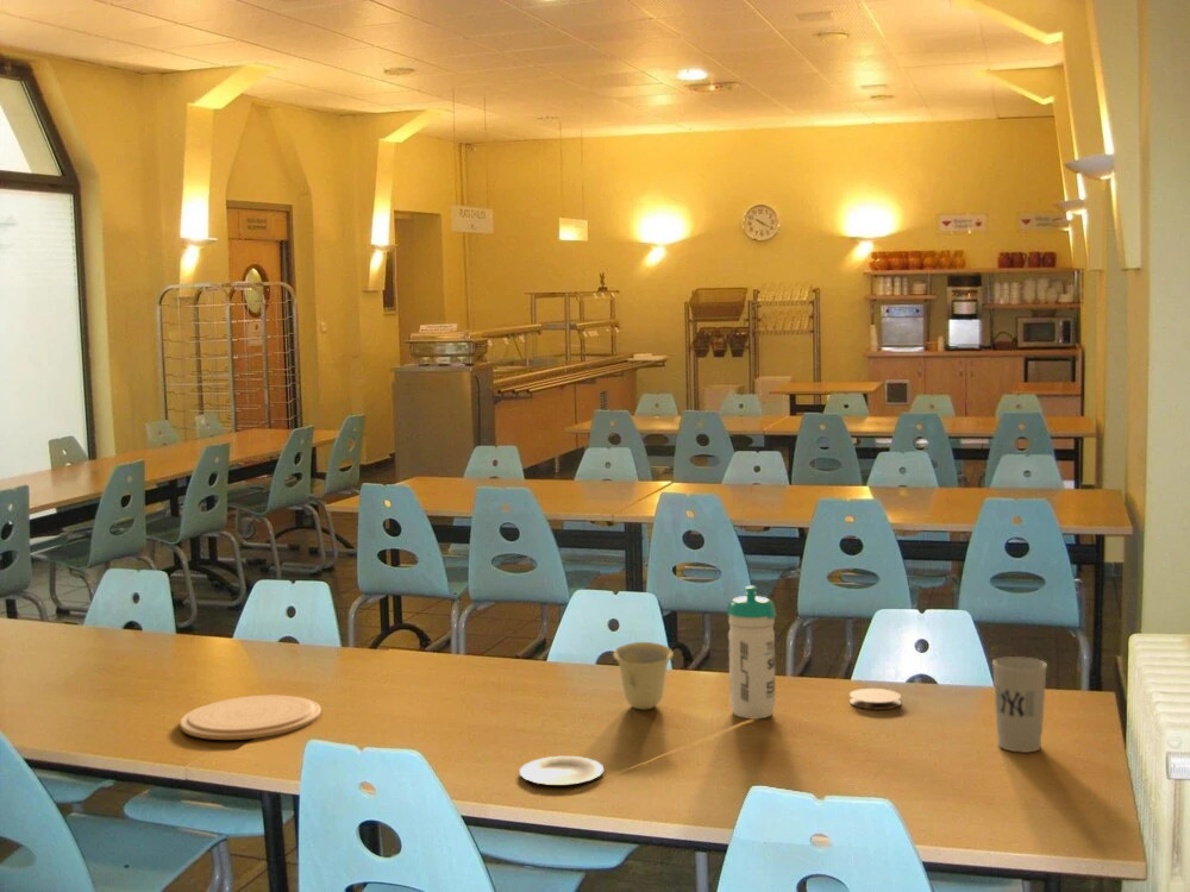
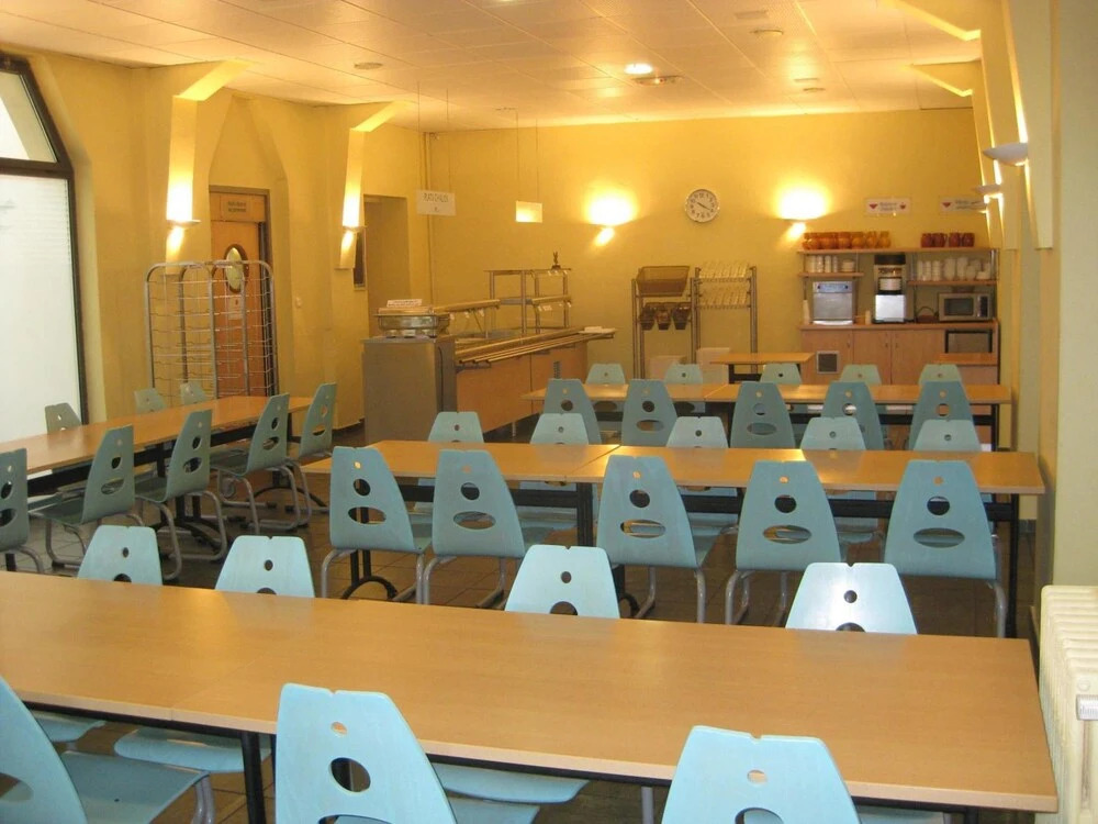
- water bottle (751, 649)
- cup (643, 678)
- cup (1019, 704)
- plate (251, 715)
- plate (570, 756)
- coaster (875, 698)
